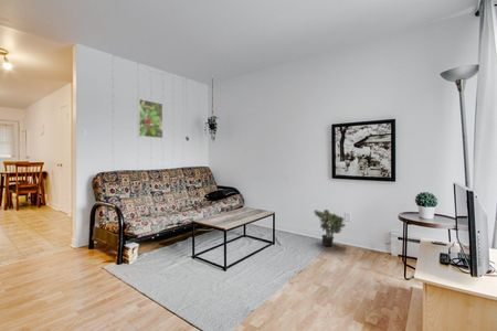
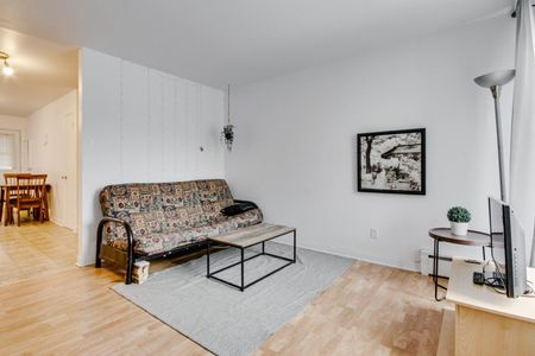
- potted plant (327, 227)
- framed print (150, 119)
